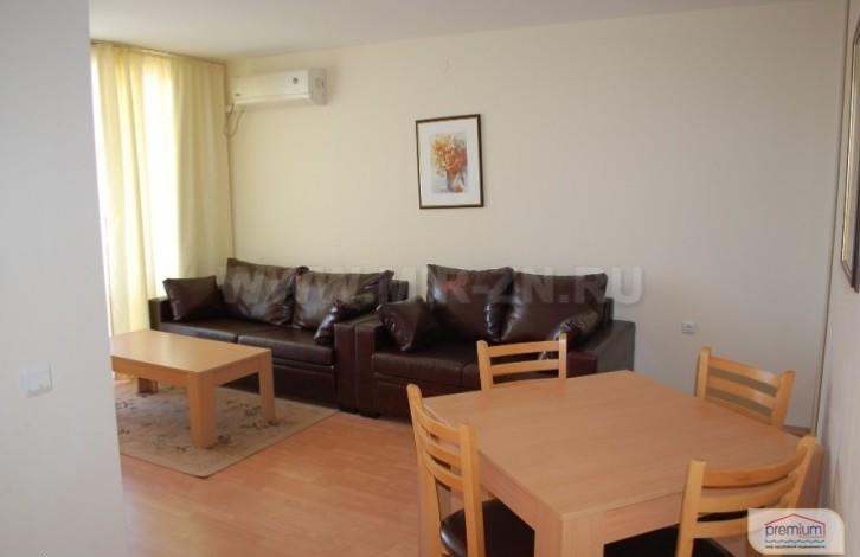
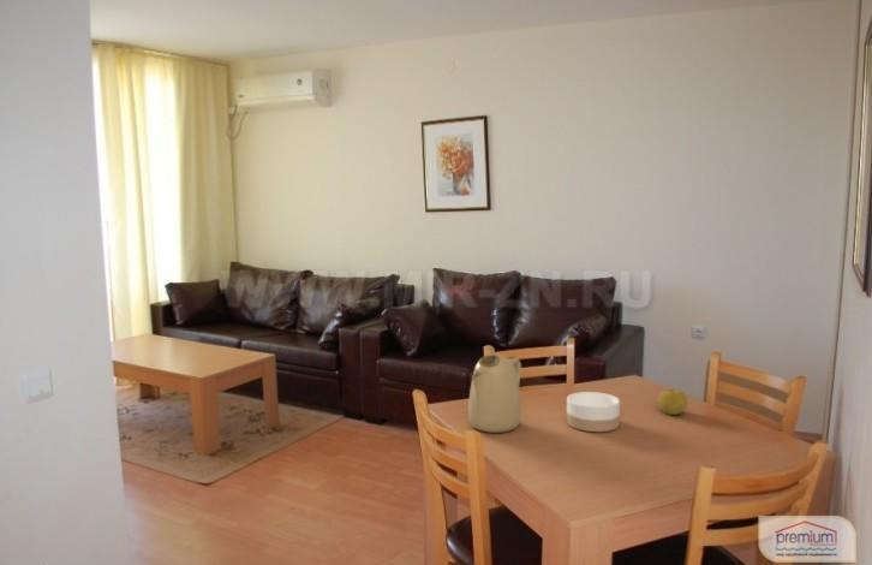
+ fruit (671, 400)
+ bowl (592, 411)
+ kettle (496, 388)
